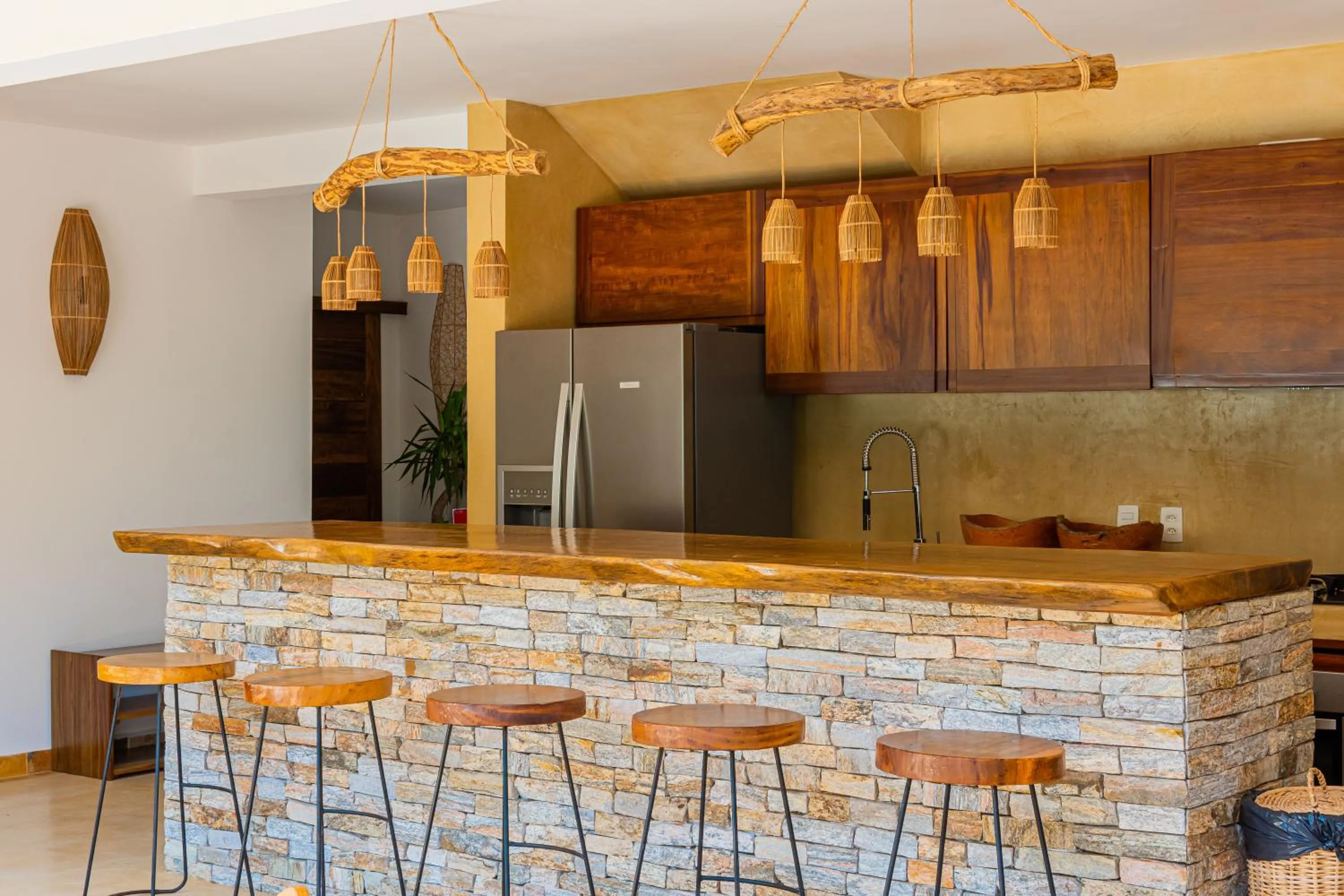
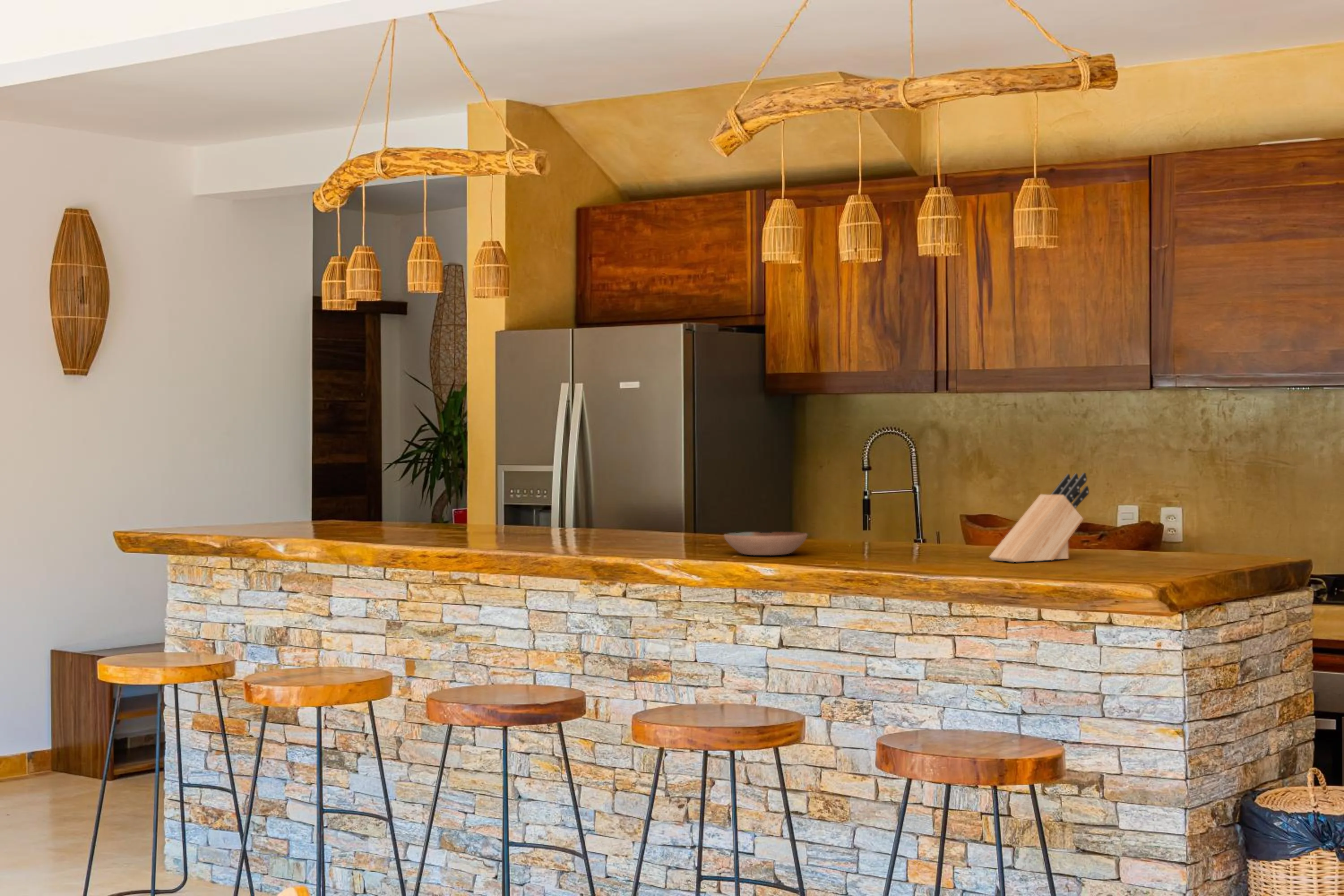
+ knife block (1042, 516)
+ bowl (766, 544)
